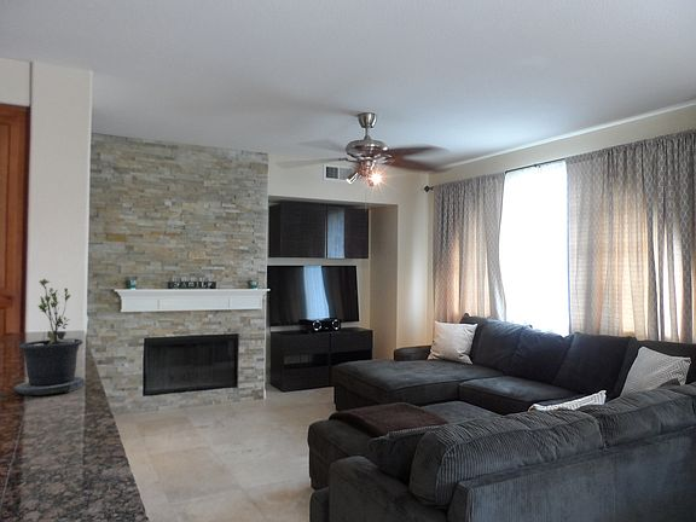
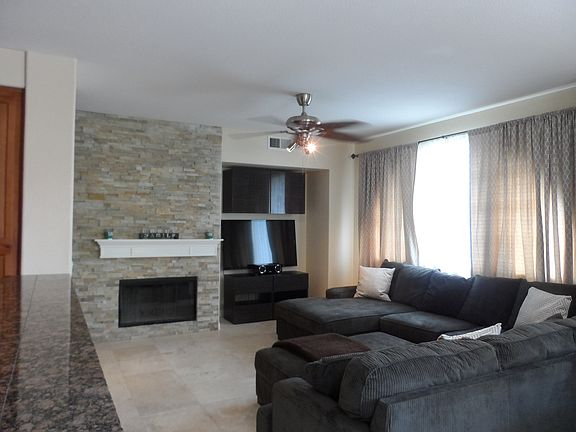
- potted plant (47, 334)
